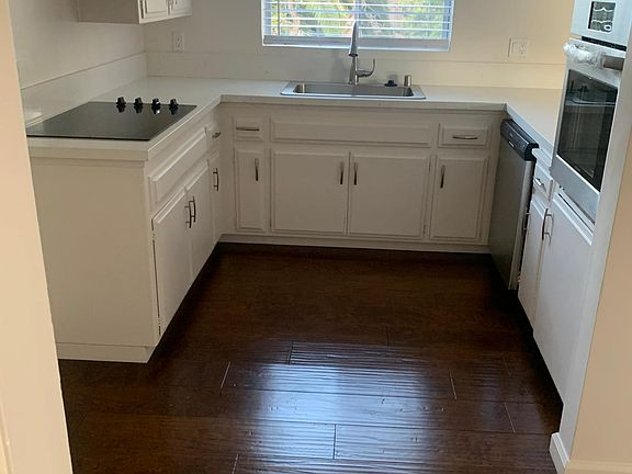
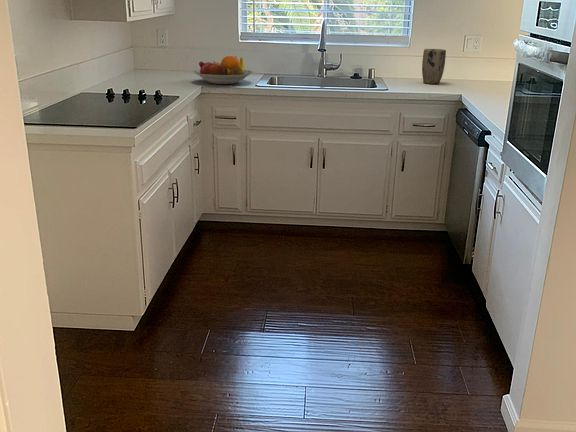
+ plant pot (433, 66)
+ fruit bowl (223, 69)
